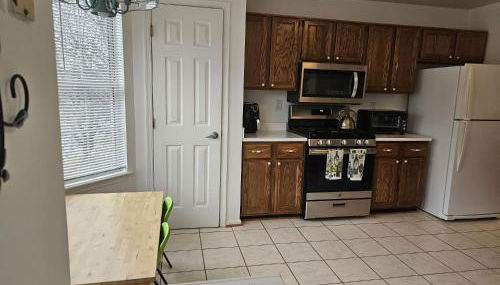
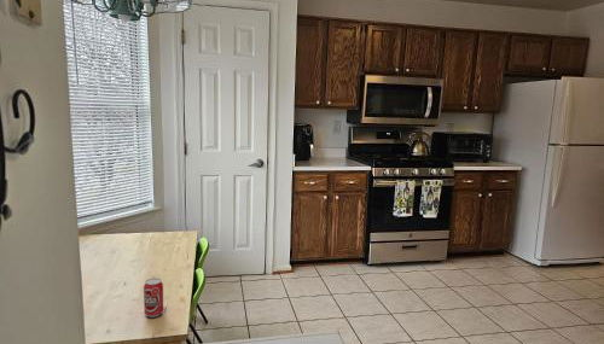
+ beverage can (153, 297)
